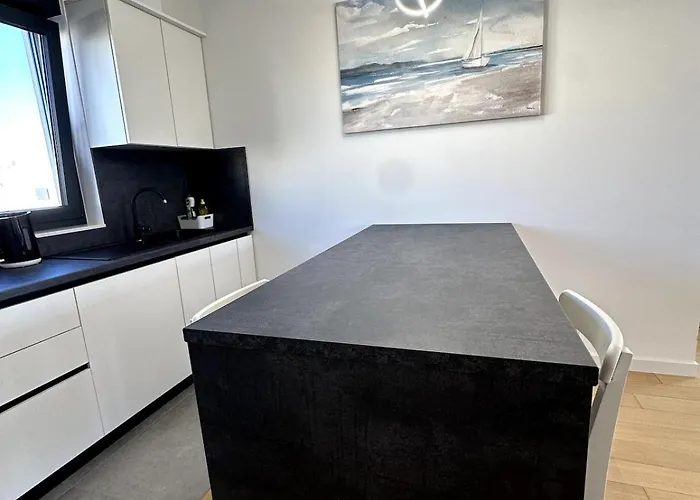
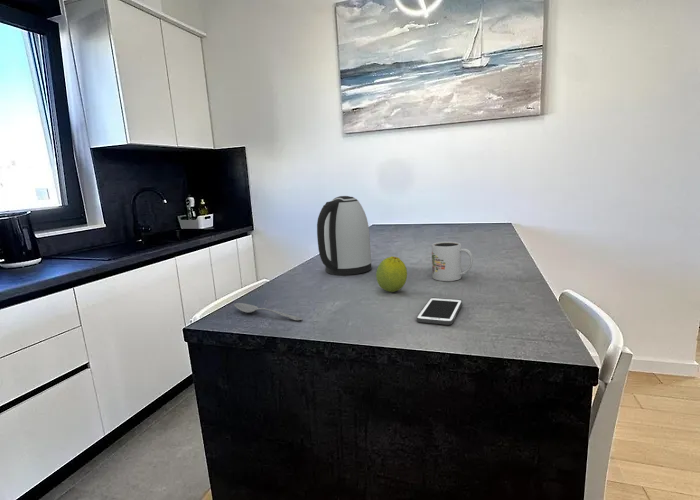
+ fruit (391, 273)
+ mug (452, 261)
+ spoon (268, 310)
+ cell phone (440, 310)
+ kettle (340, 234)
